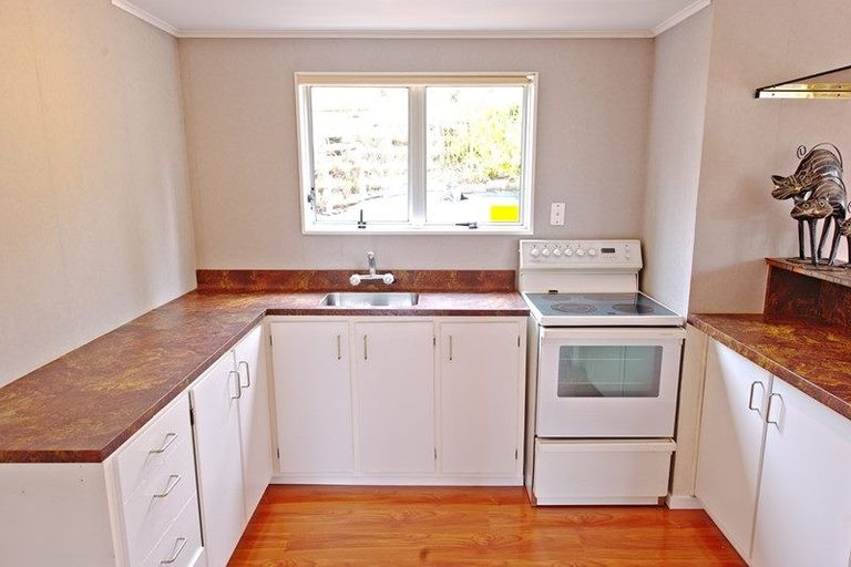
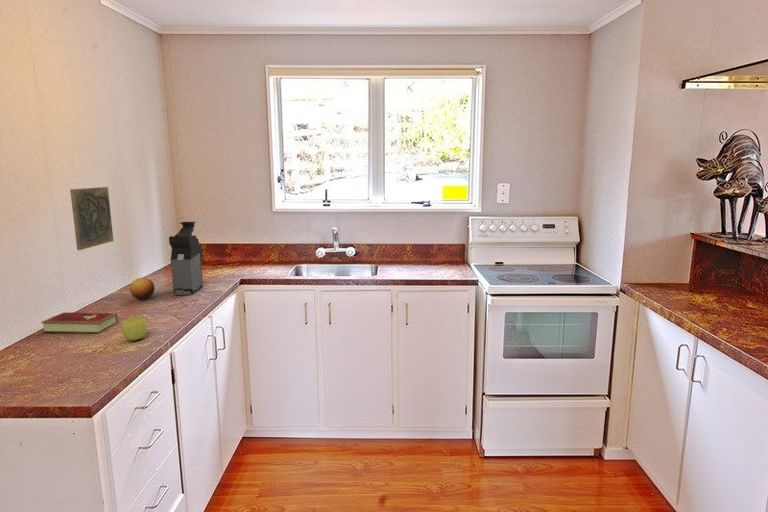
+ coffee maker (187, 257)
+ fruit (142, 288)
+ hardcover book (80, 321)
+ decorative tile (92, 217)
+ apple (134, 328)
